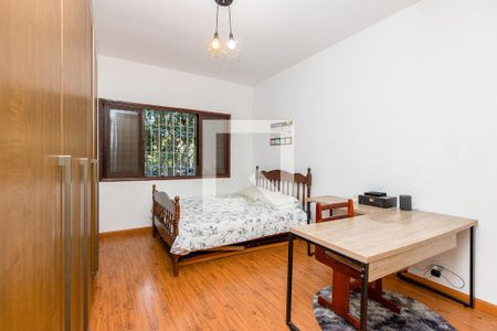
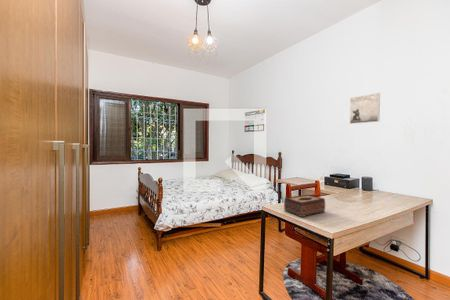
+ tissue box (304, 204)
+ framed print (364, 109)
